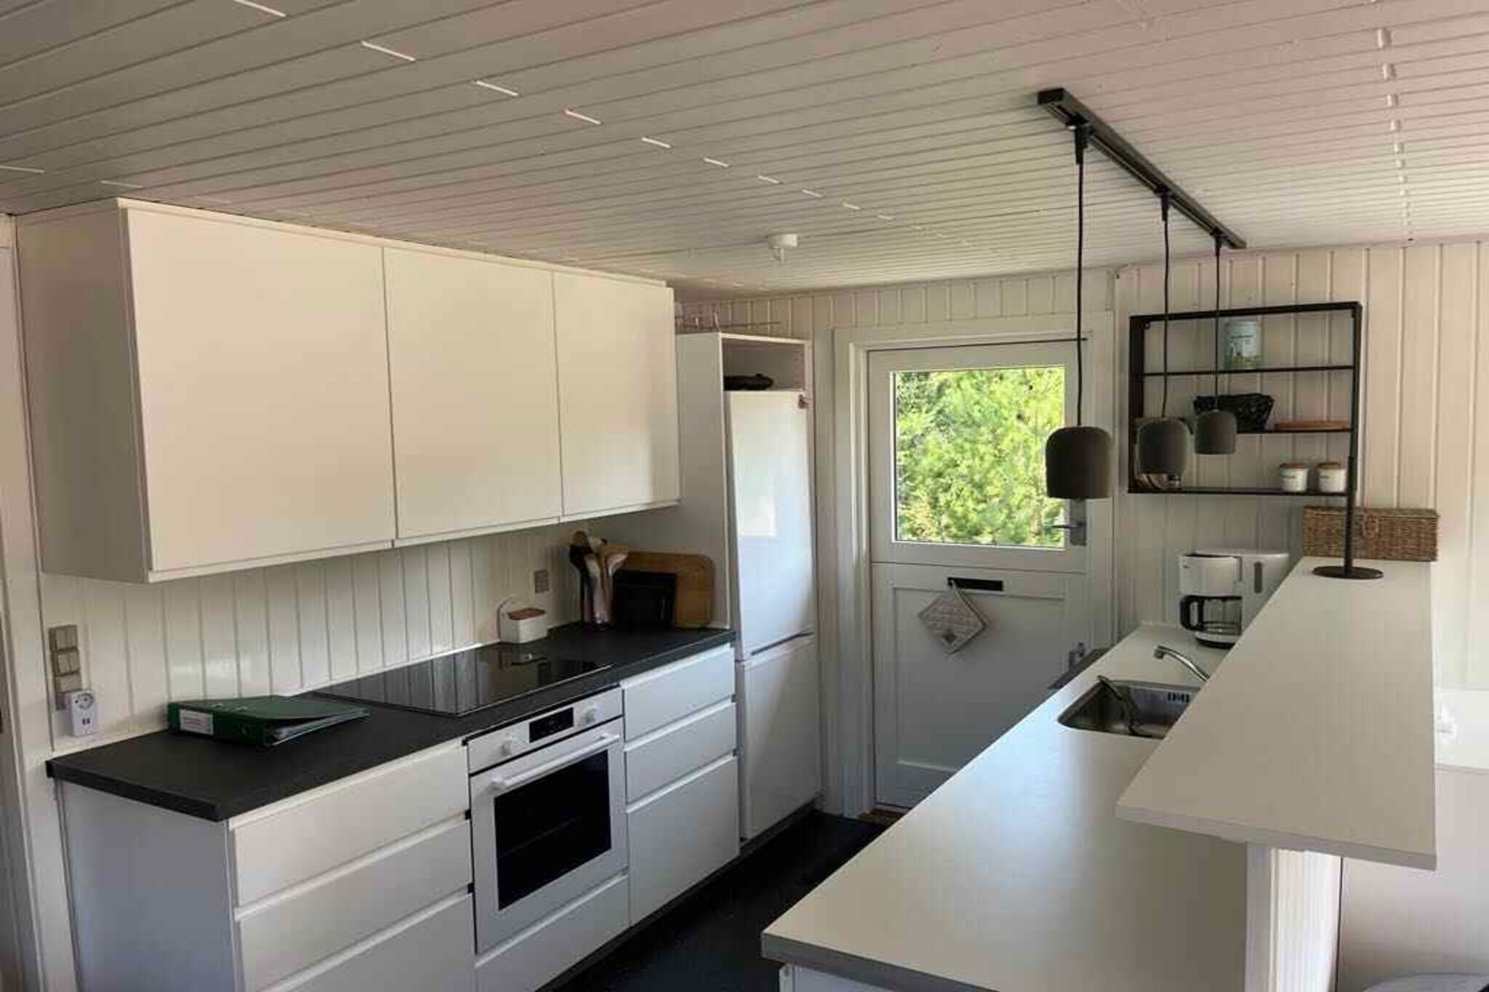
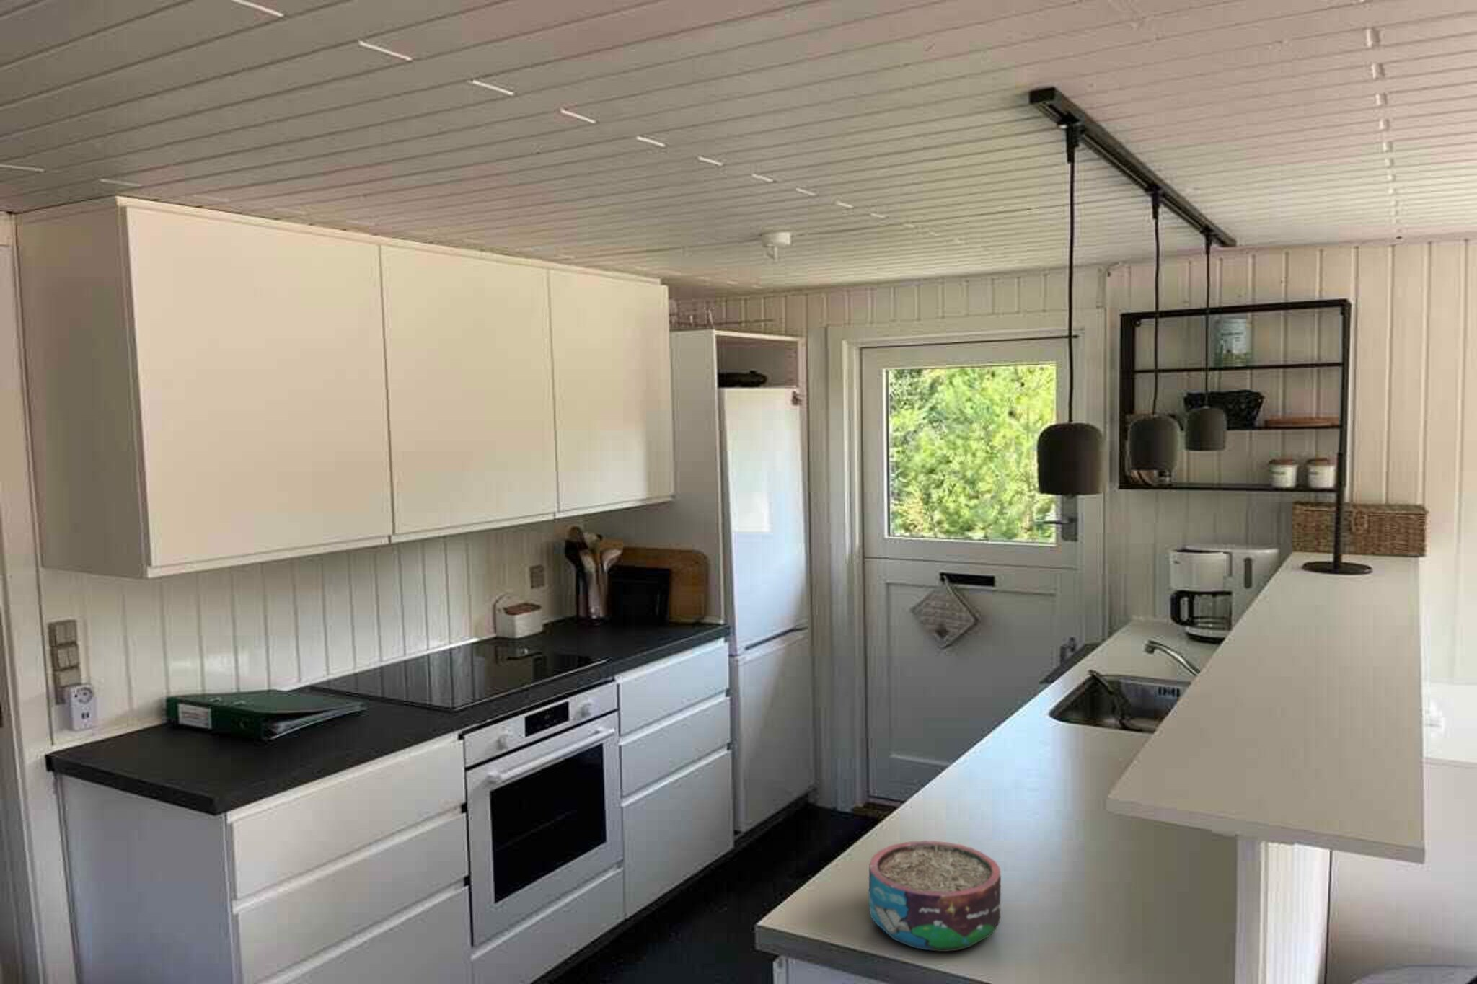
+ bowl (933, 895)
